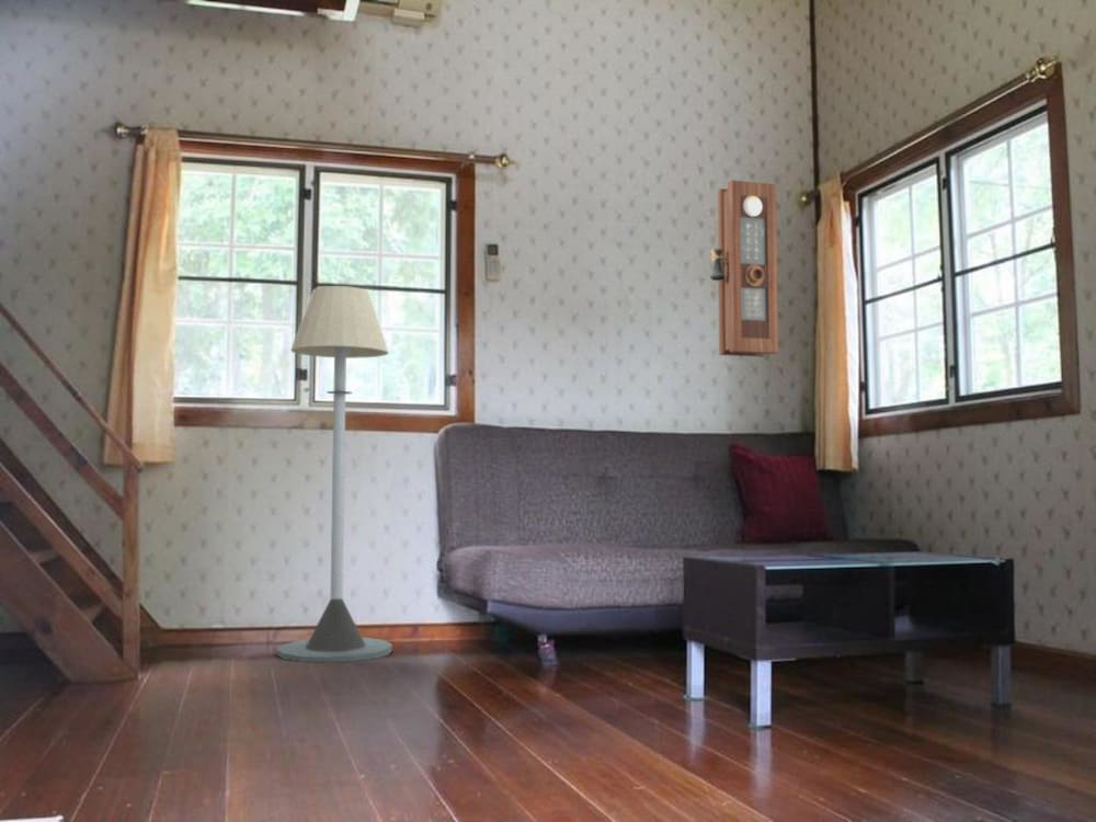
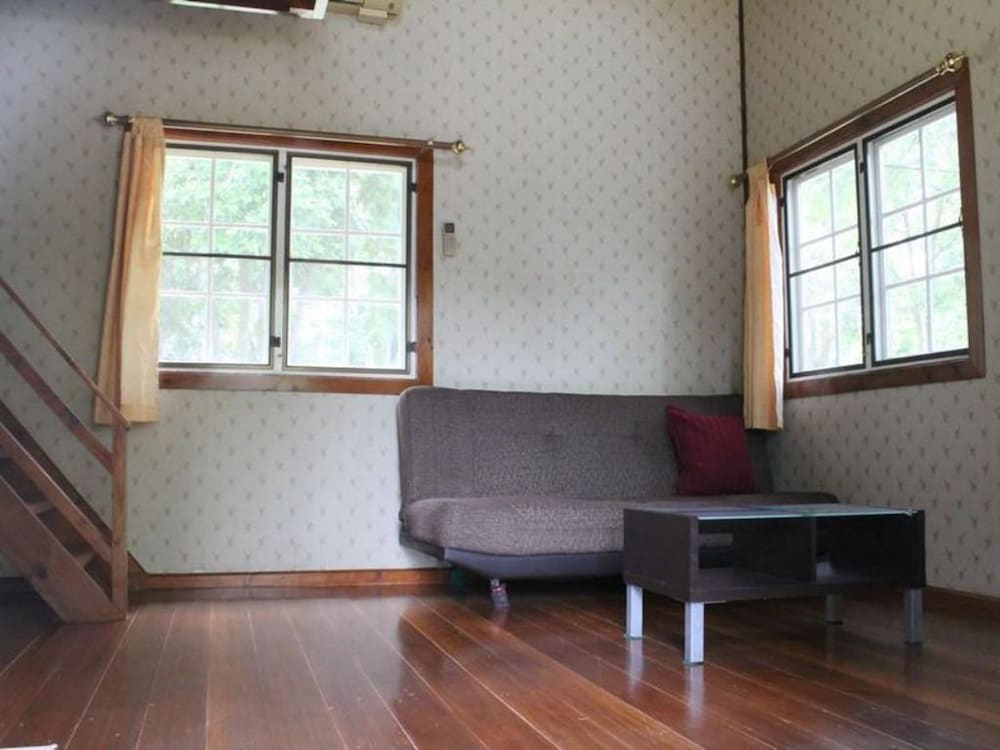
- pendulum clock (741, 269)
- floor lamp (338, 469)
